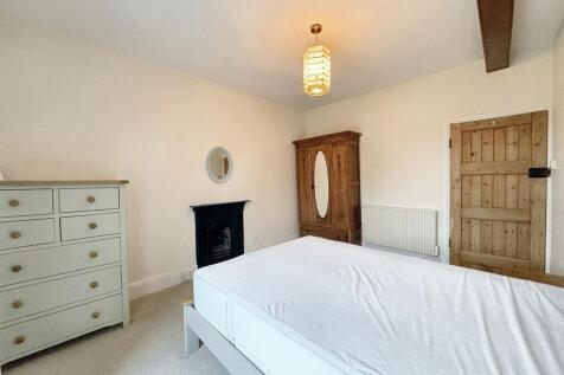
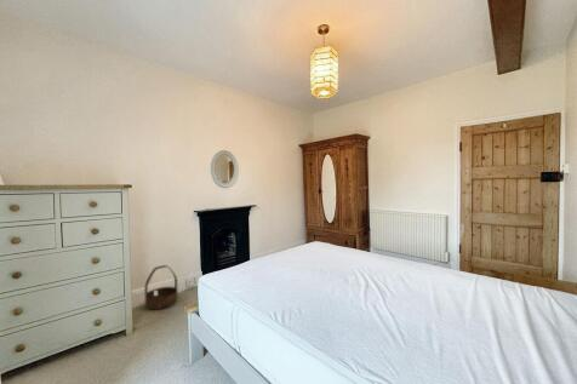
+ basket (161, 287)
